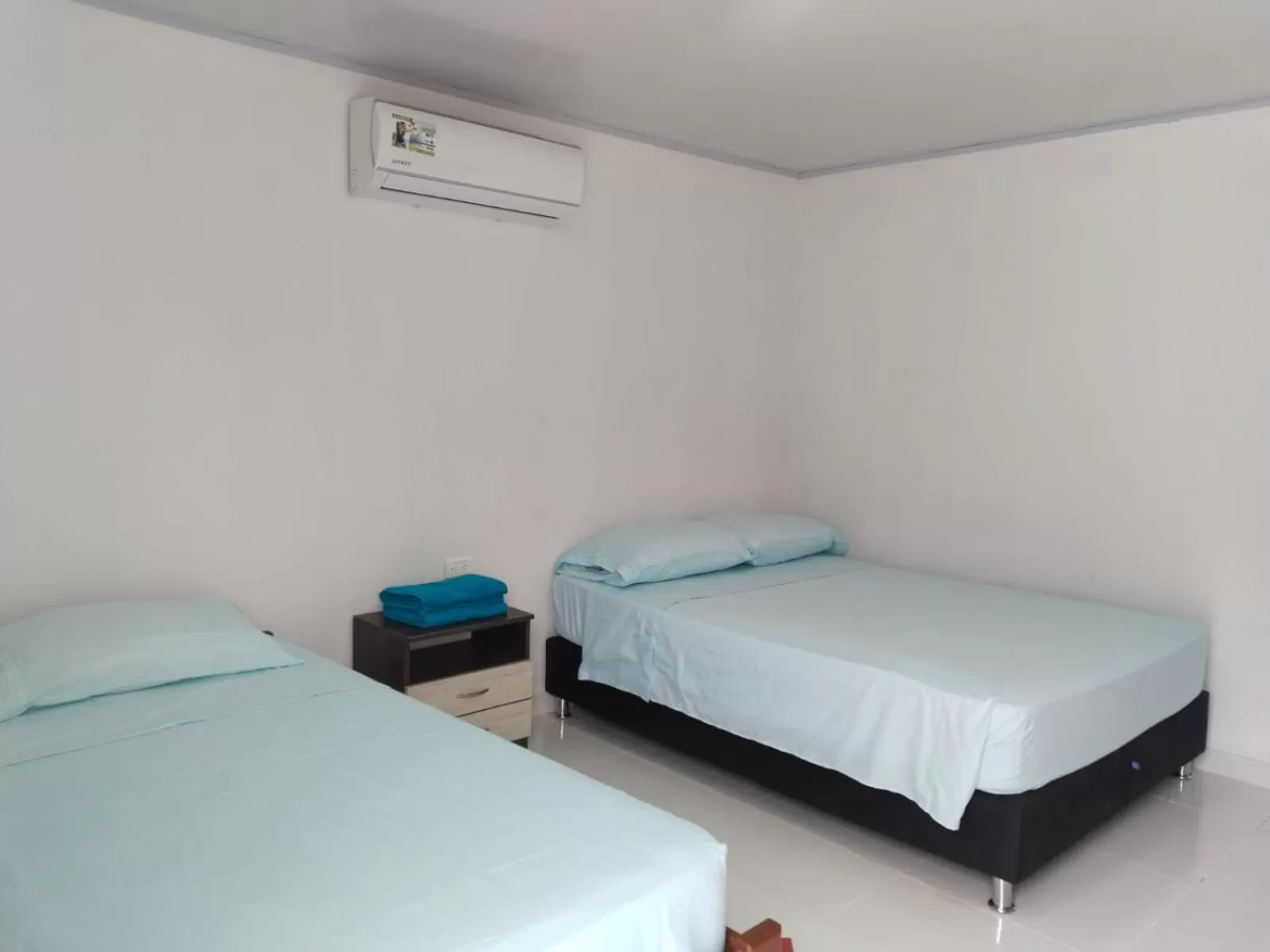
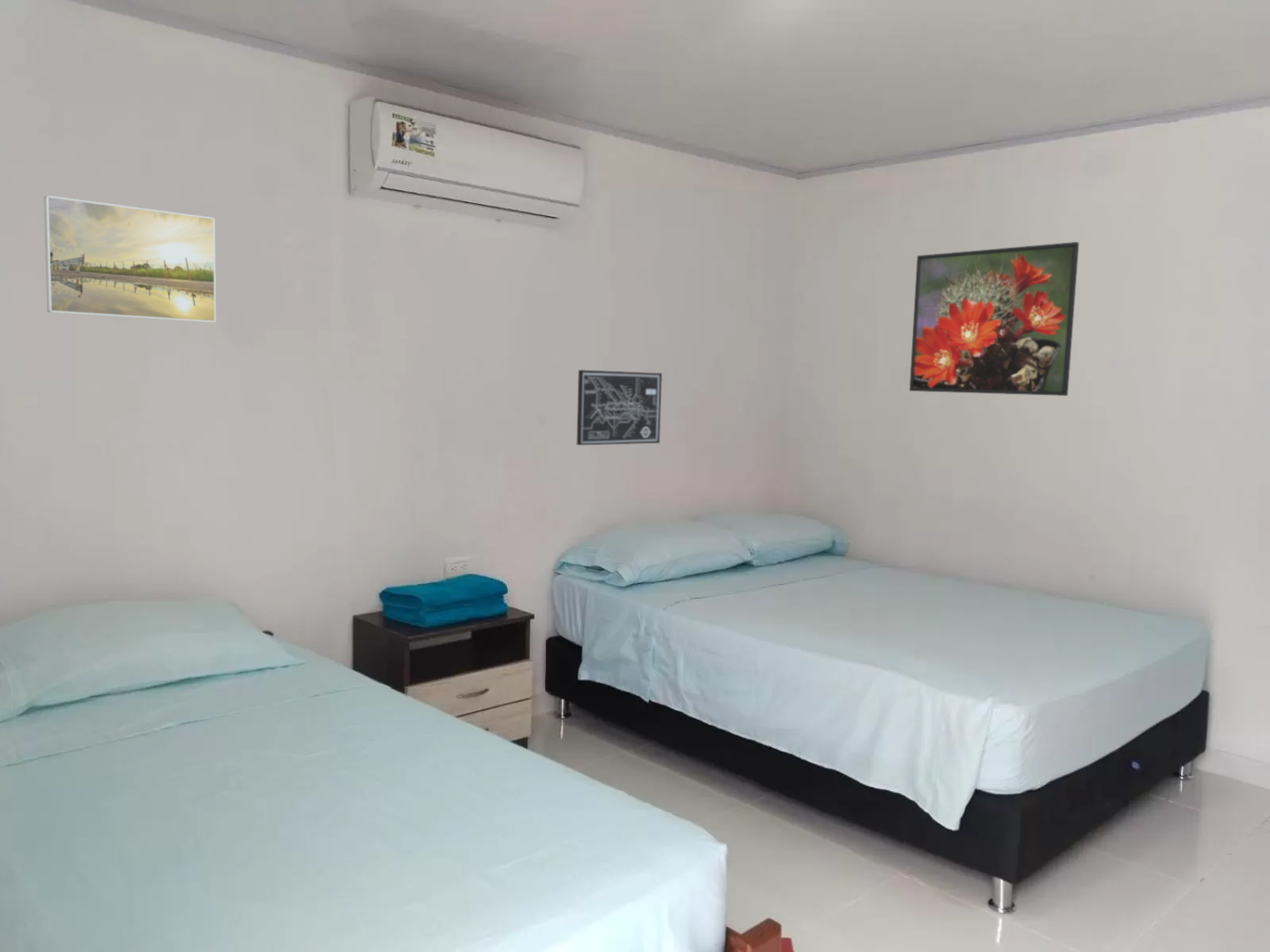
+ wall art (620, 408)
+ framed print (134, 263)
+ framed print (988, 321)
